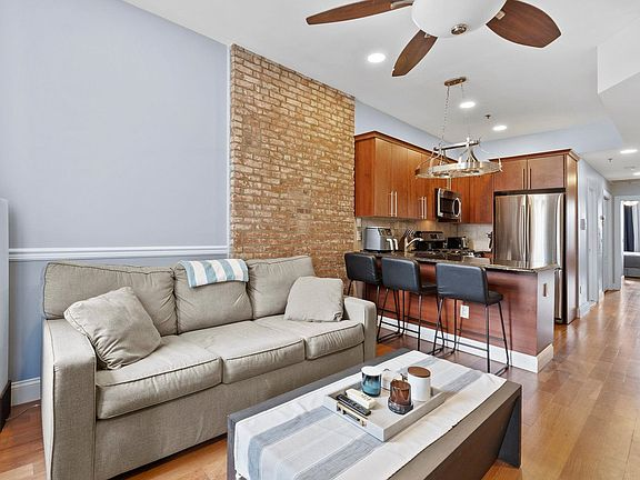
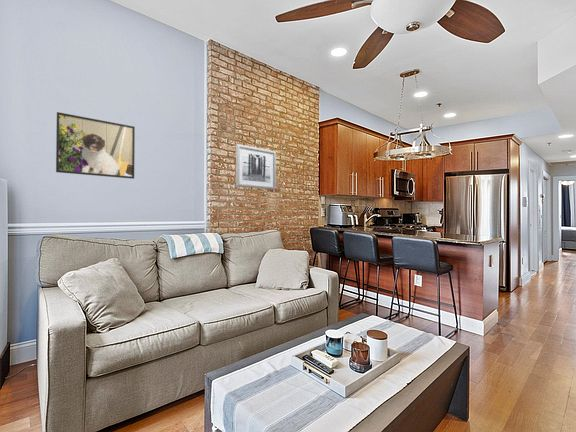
+ wall art (256, 168)
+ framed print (98, 147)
